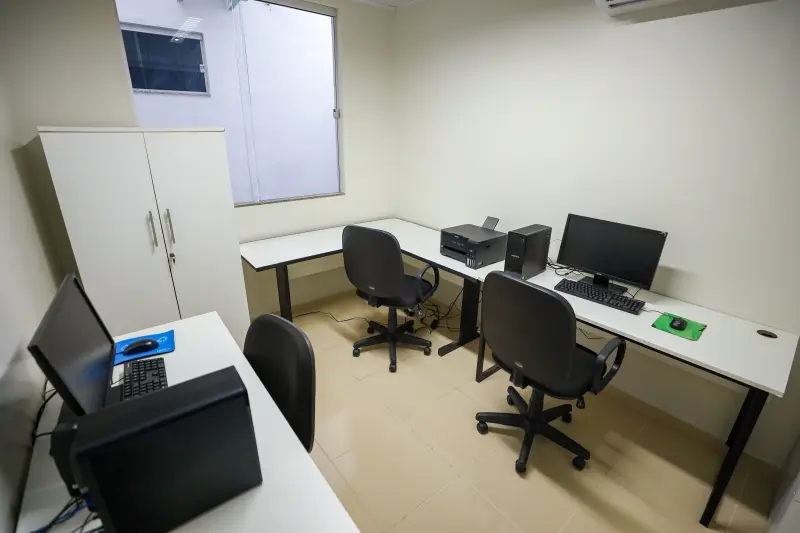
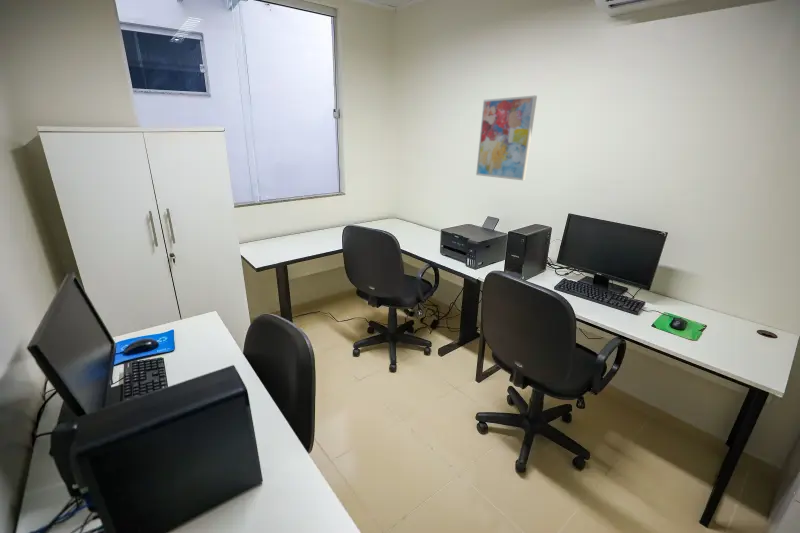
+ wall art (503, 139)
